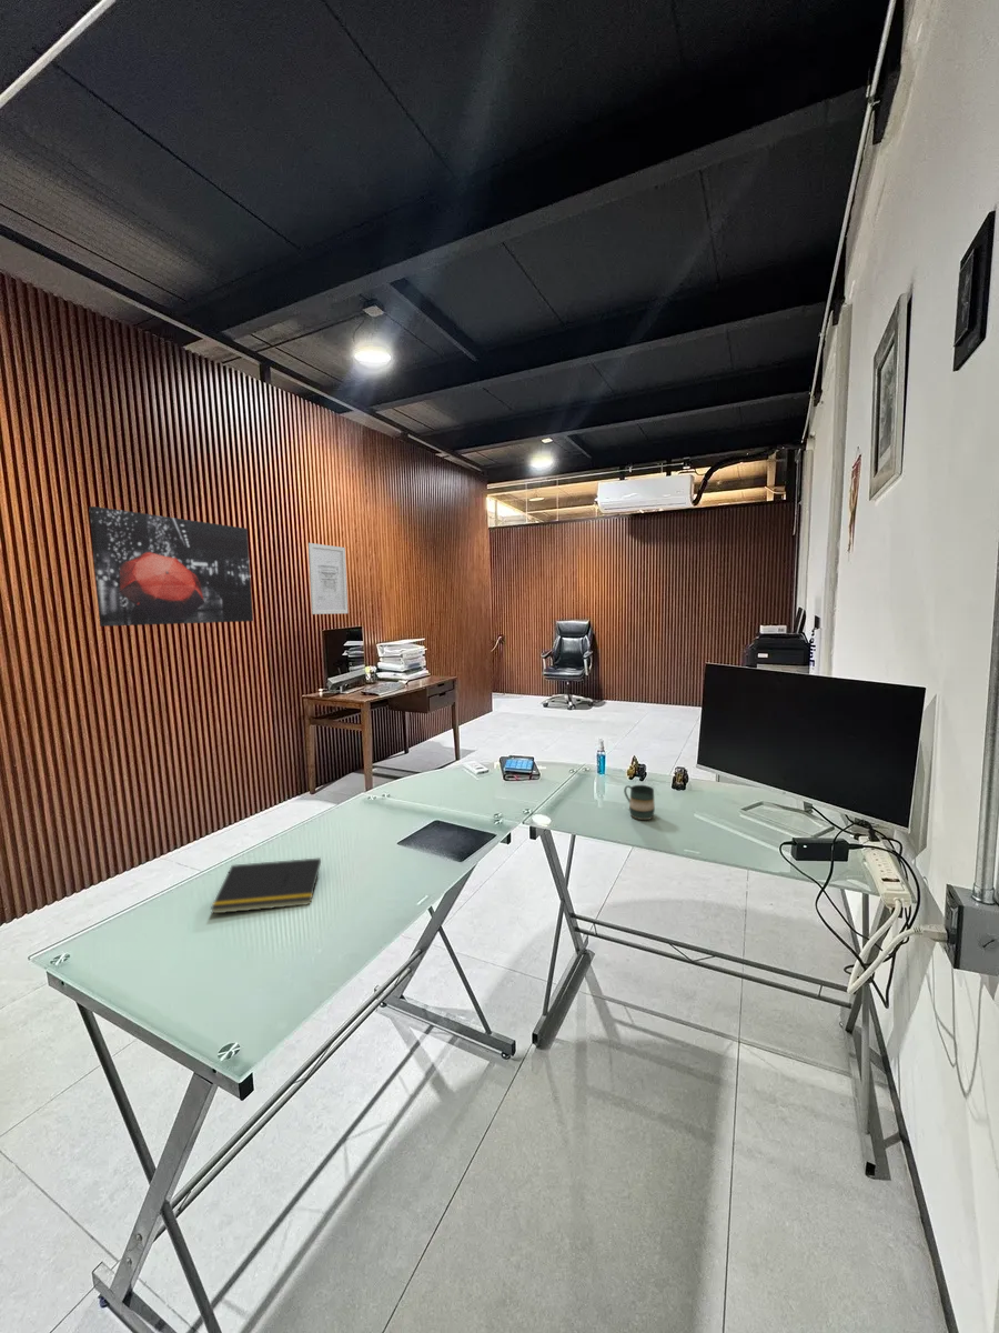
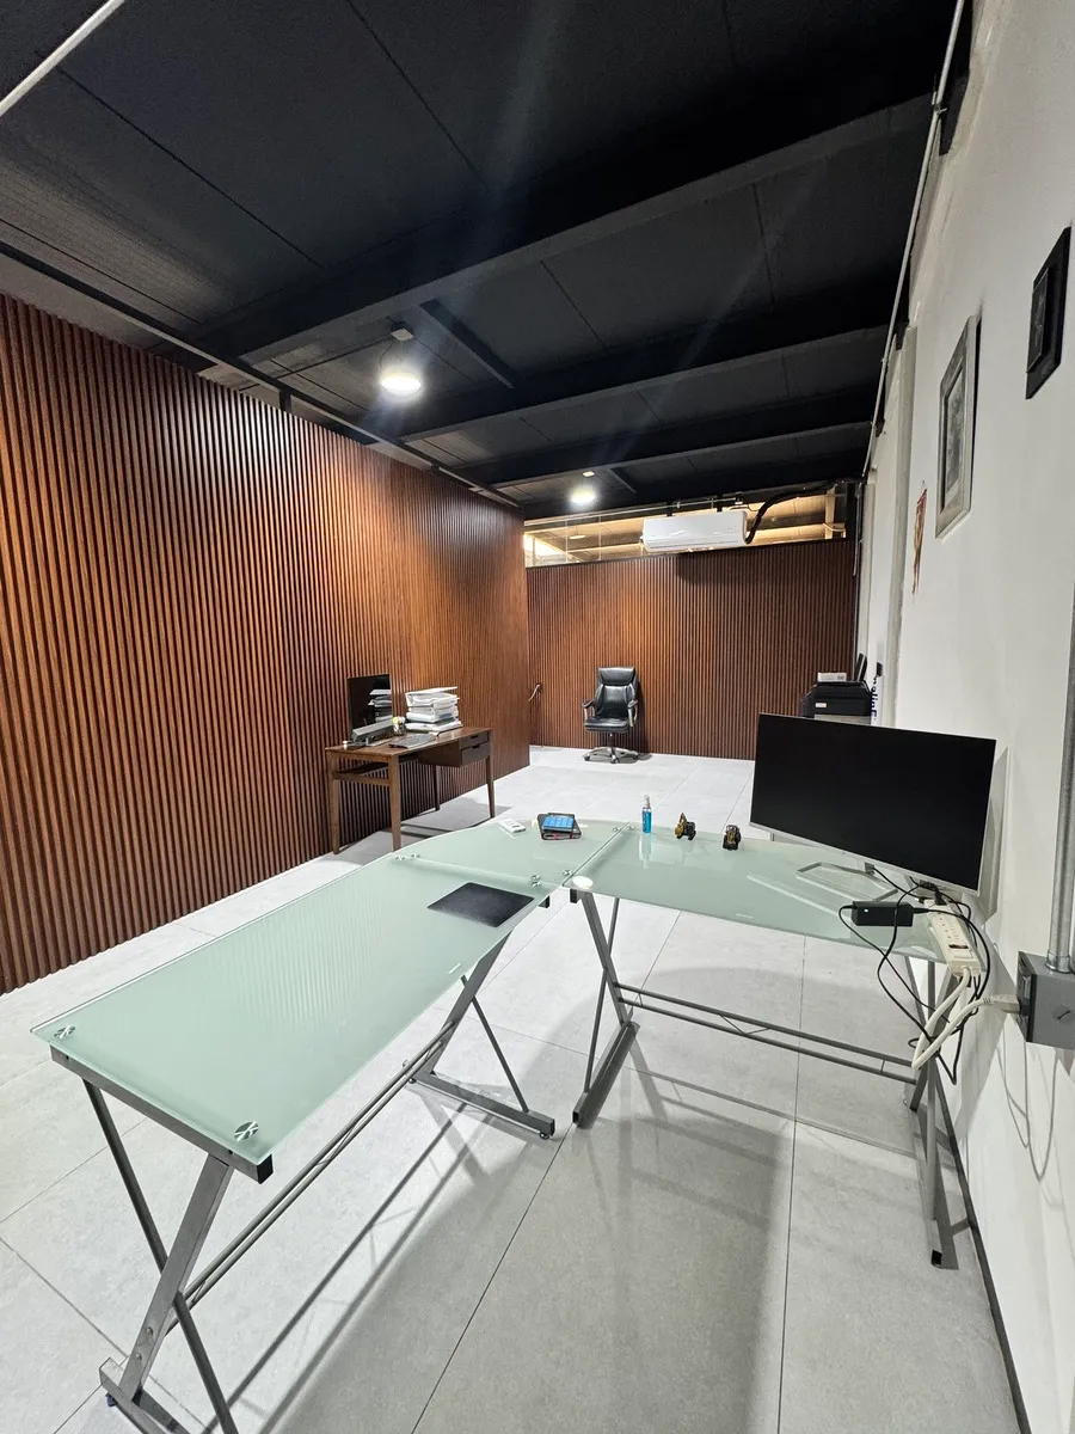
- wall art (182, 571)
- mug (637, 800)
- wall art (329, 580)
- notepad (269, 883)
